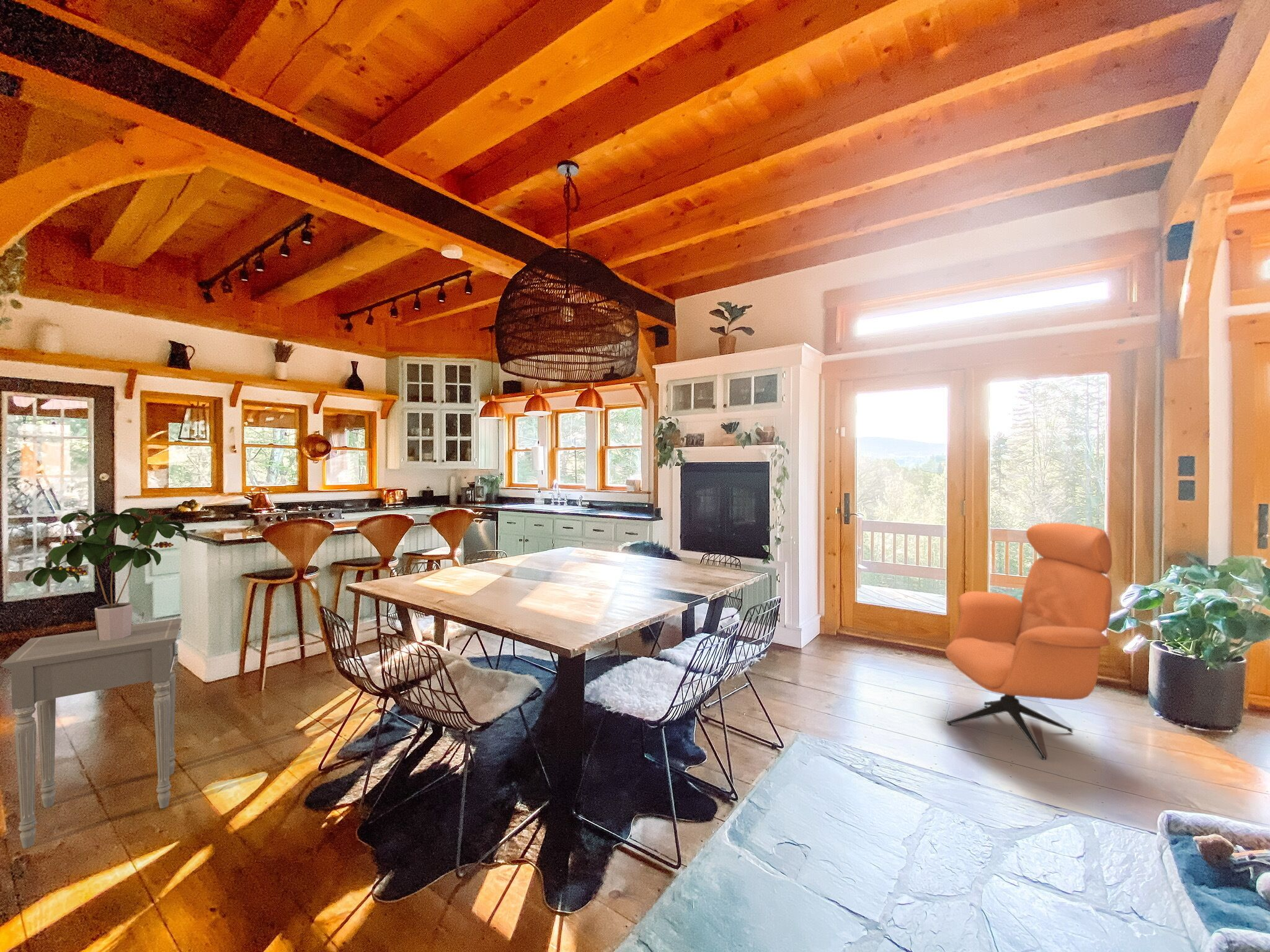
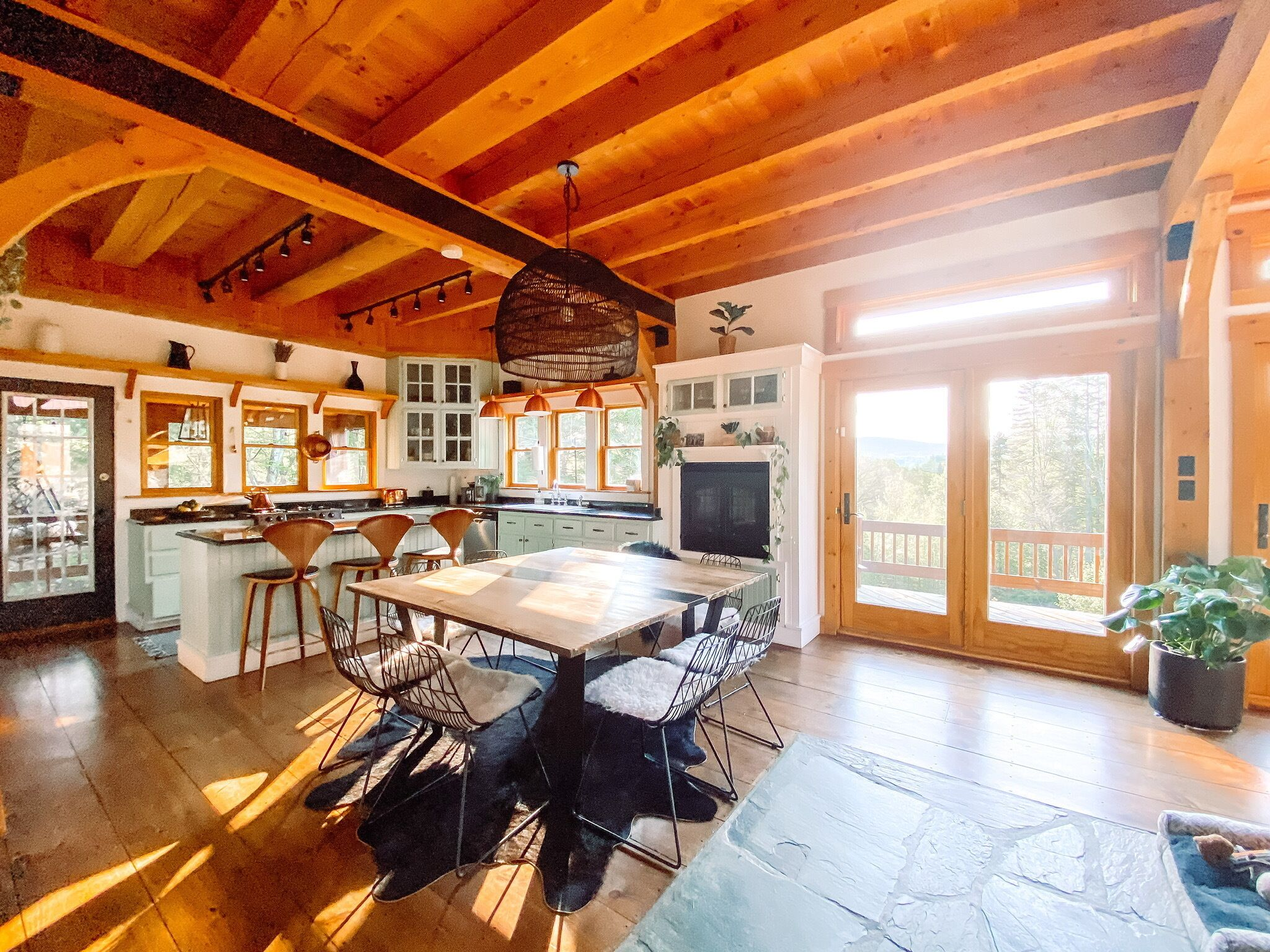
- side table (99, 690)
- armchair (1018, 628)
- potted plant (112, 571)
